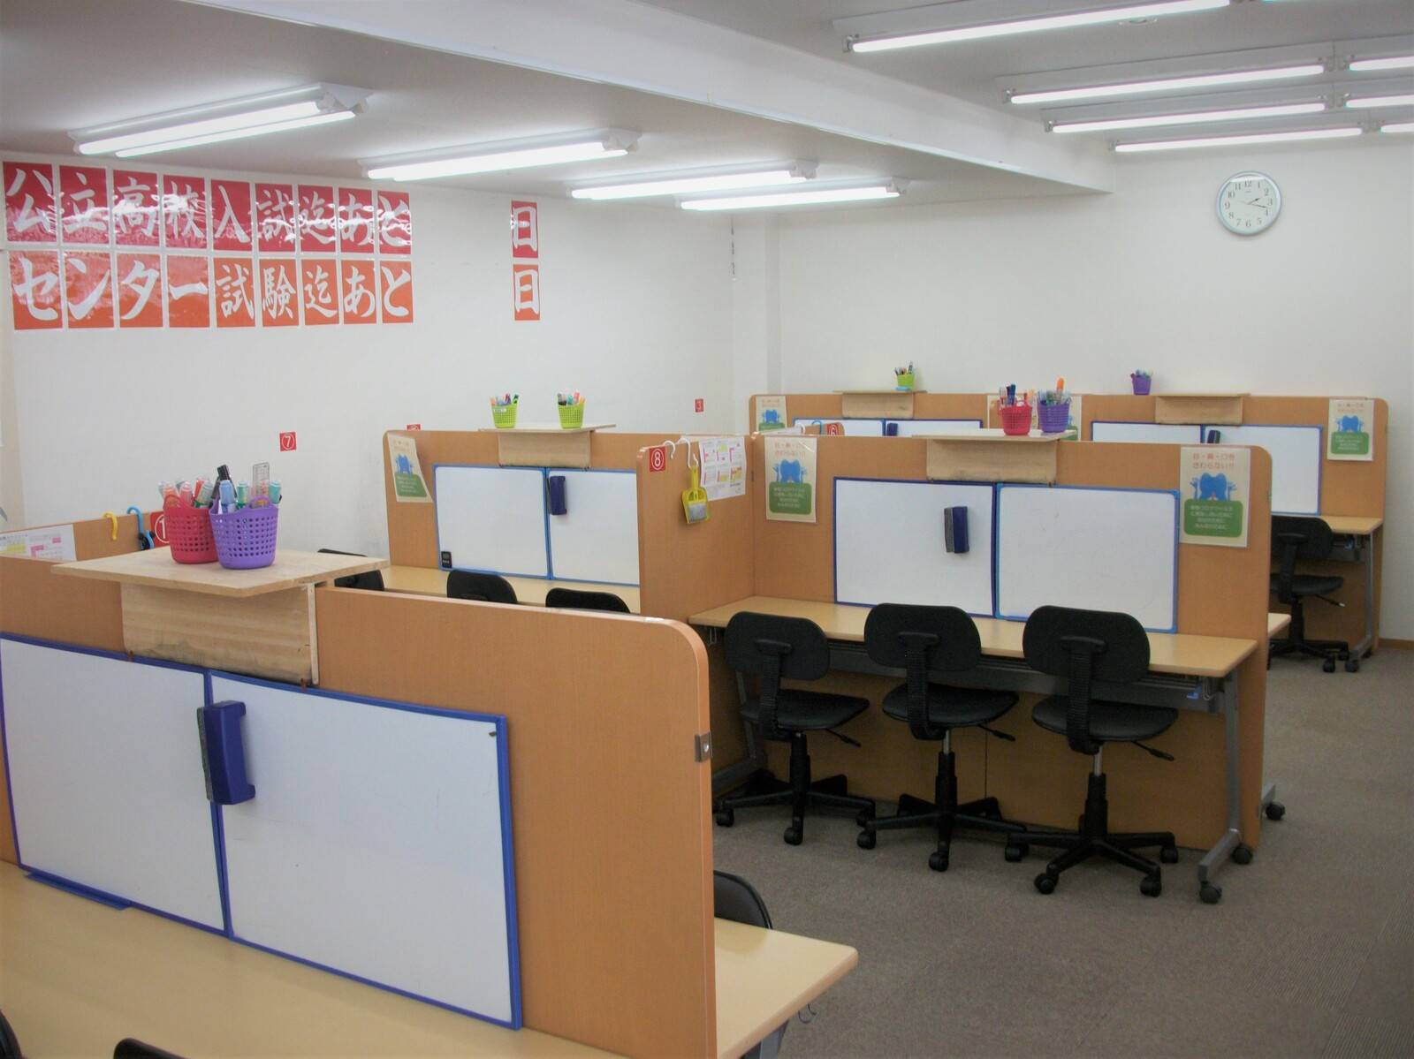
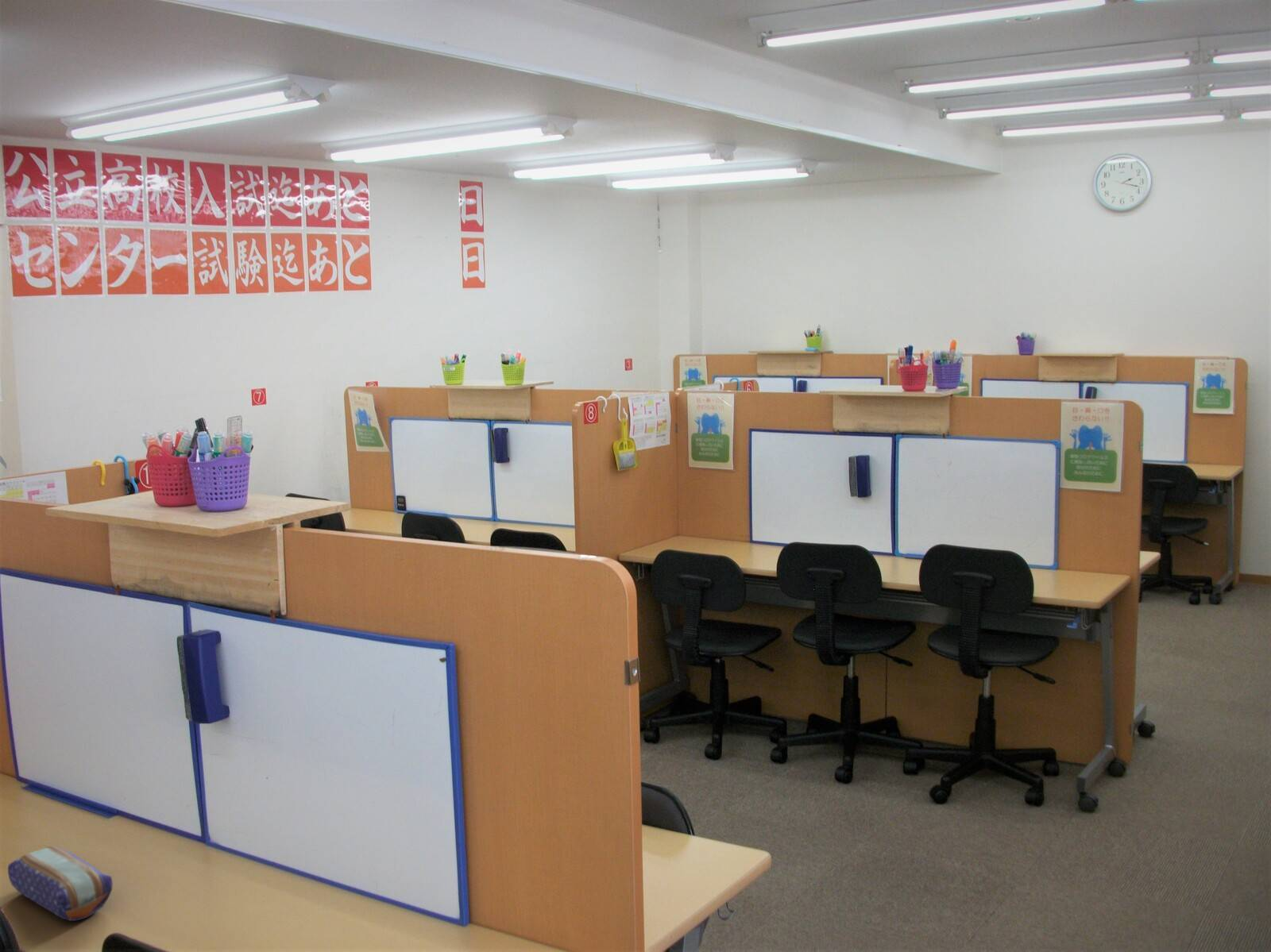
+ pencil case (60, 880)
